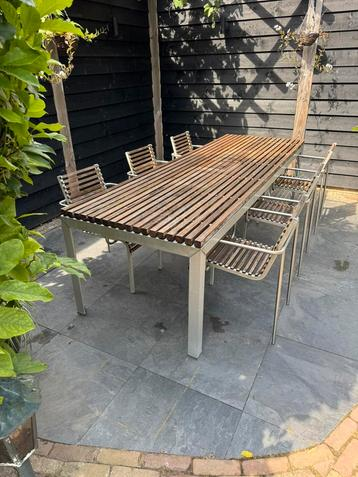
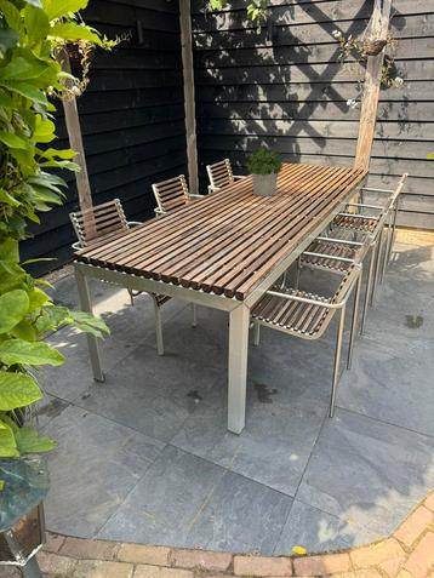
+ potted plant (263, 171)
